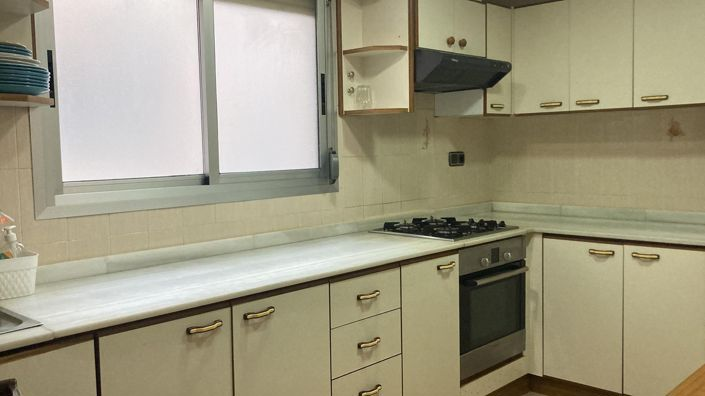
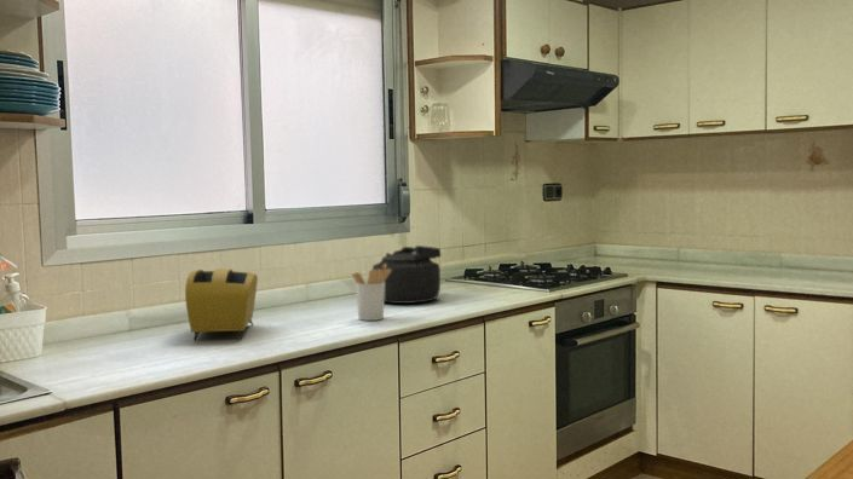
+ kettle (407, 272)
+ utensil holder (373, 292)
+ toaster (224, 300)
